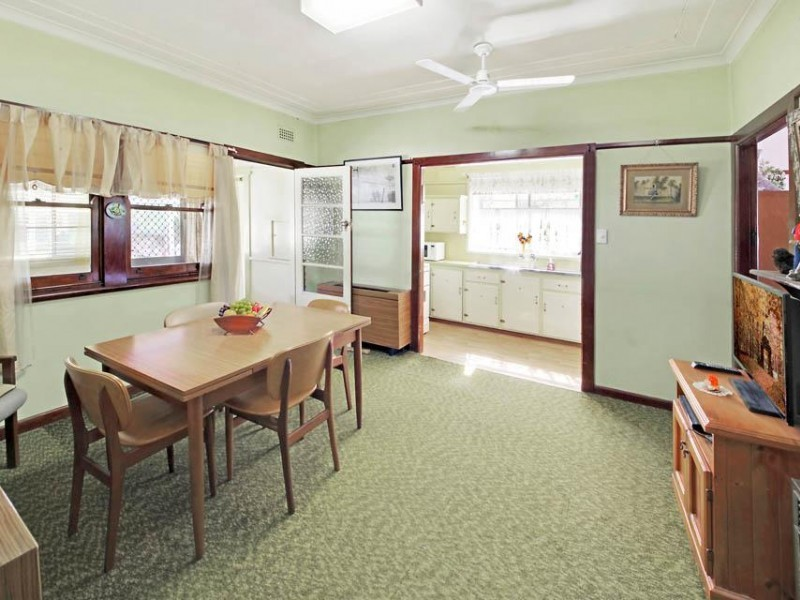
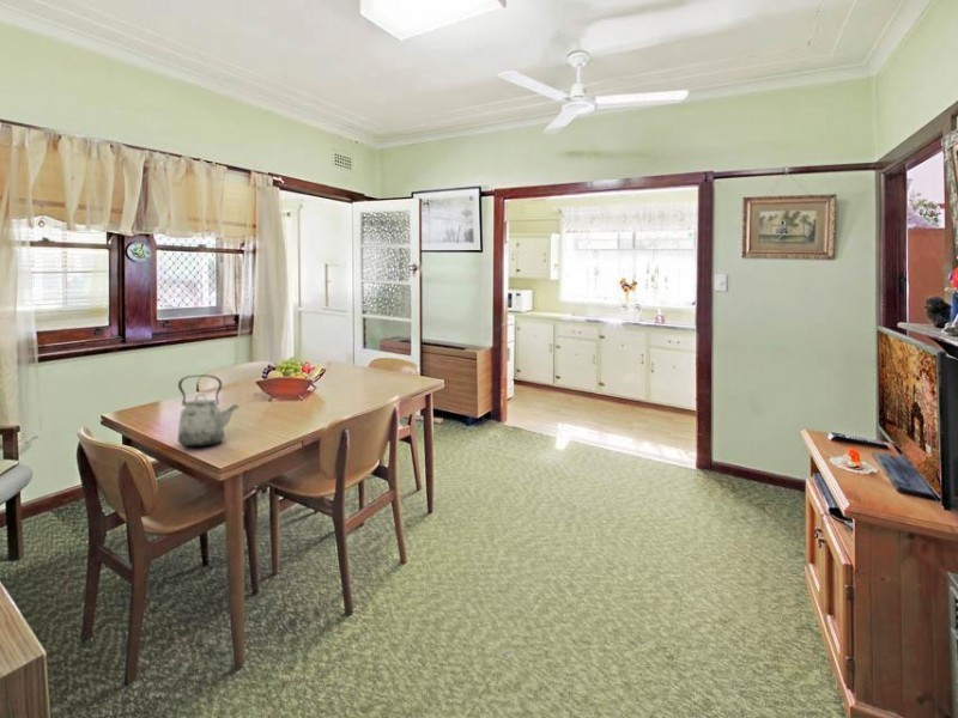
+ kettle (208, 409)
